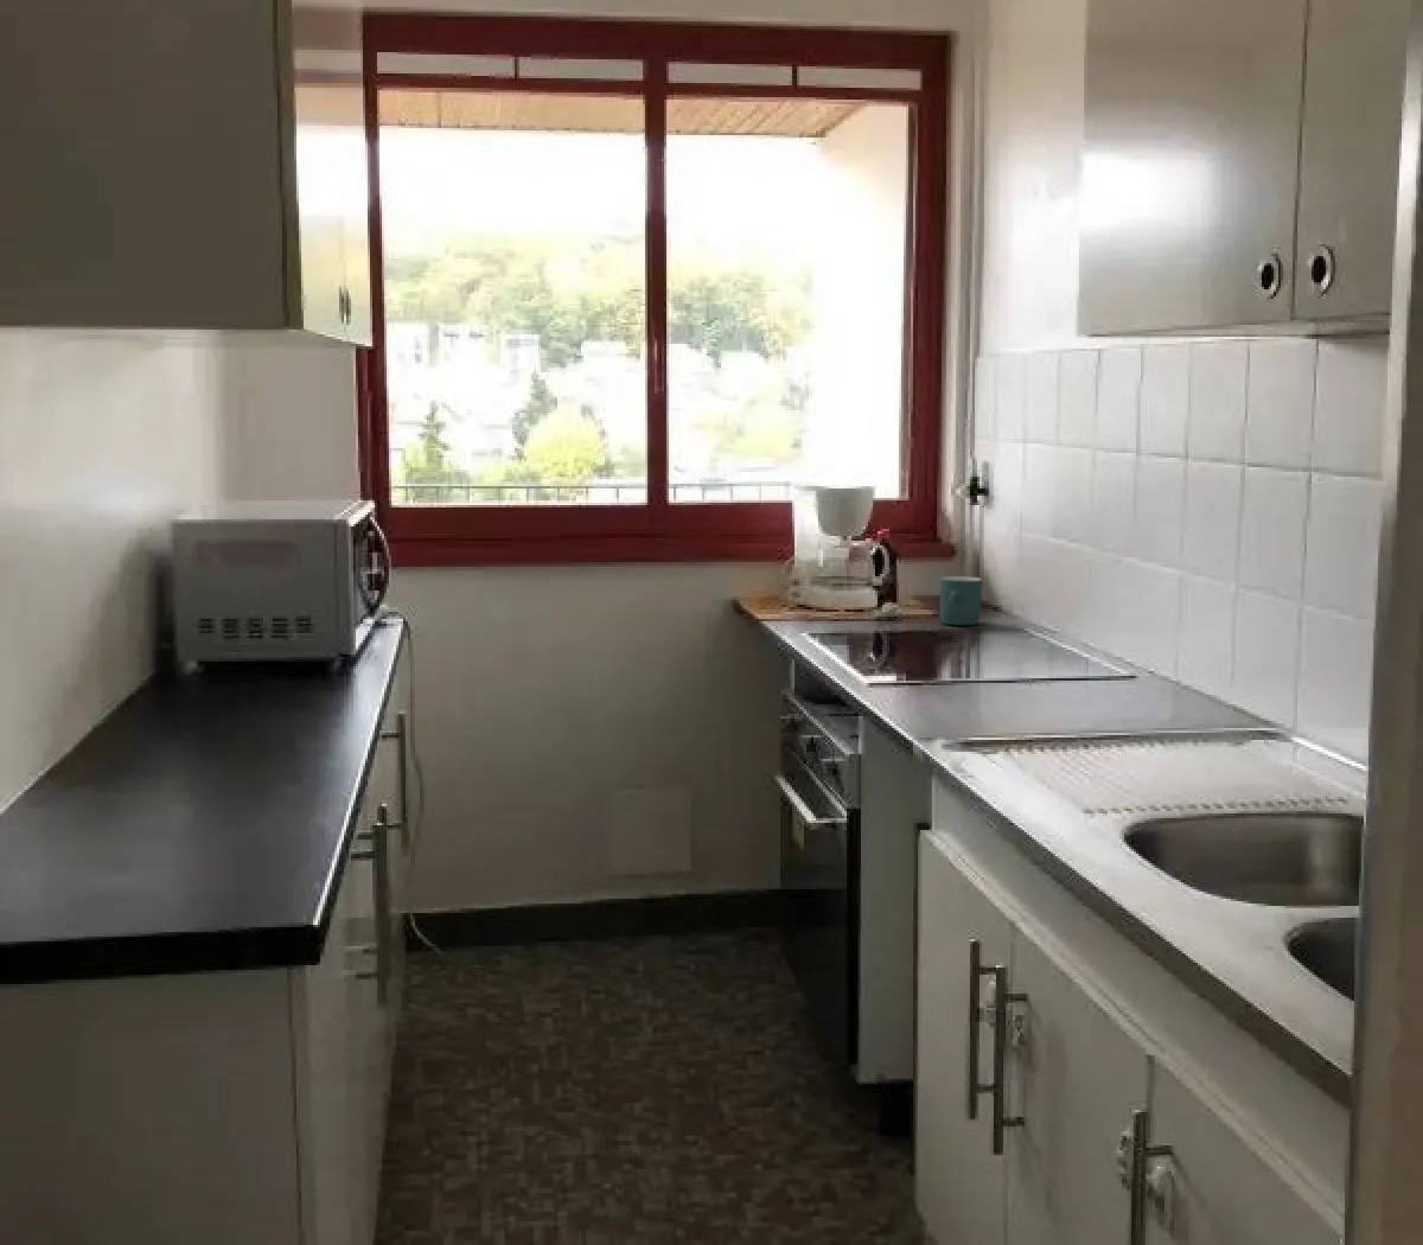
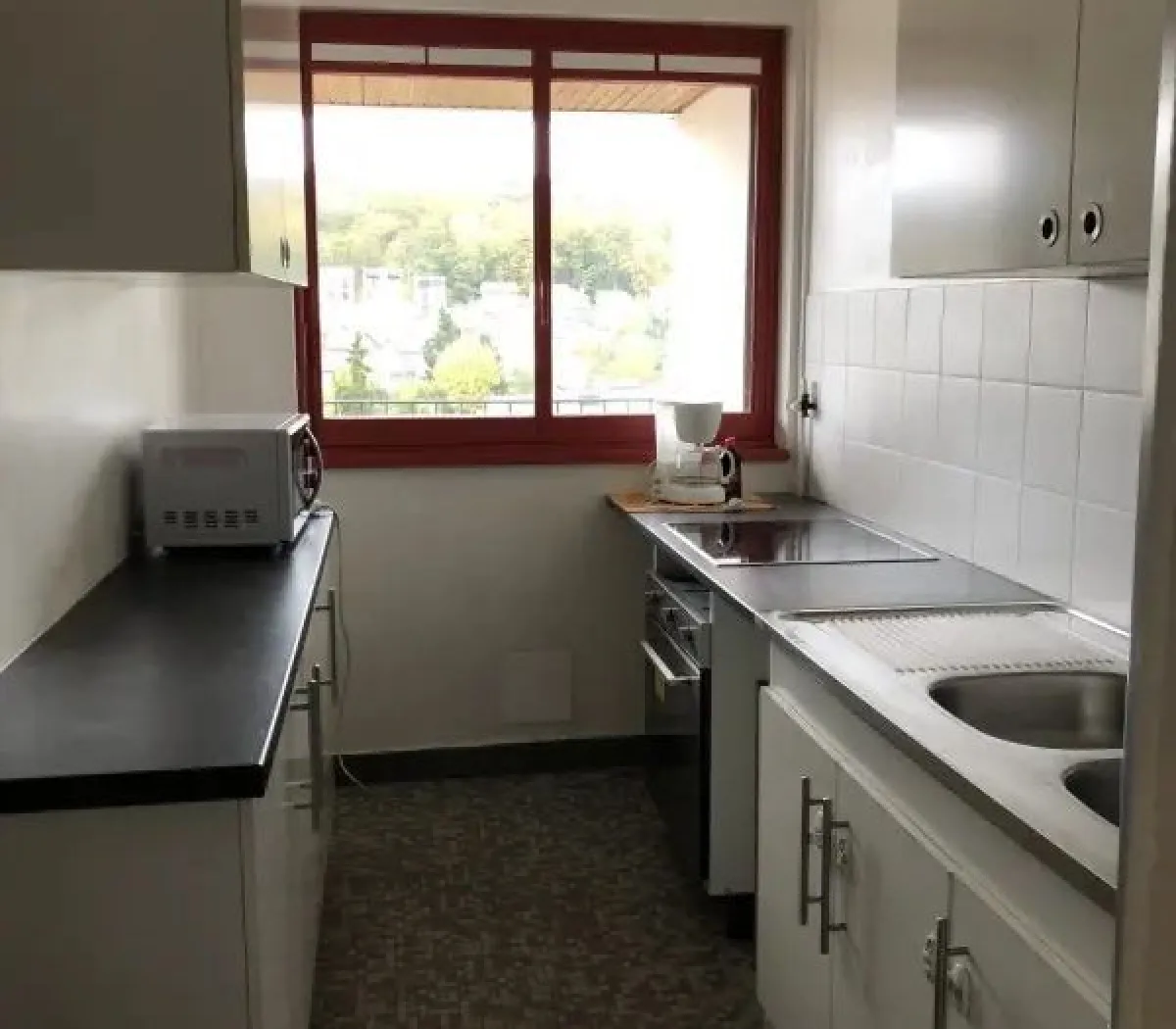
- mug (961, 601)
